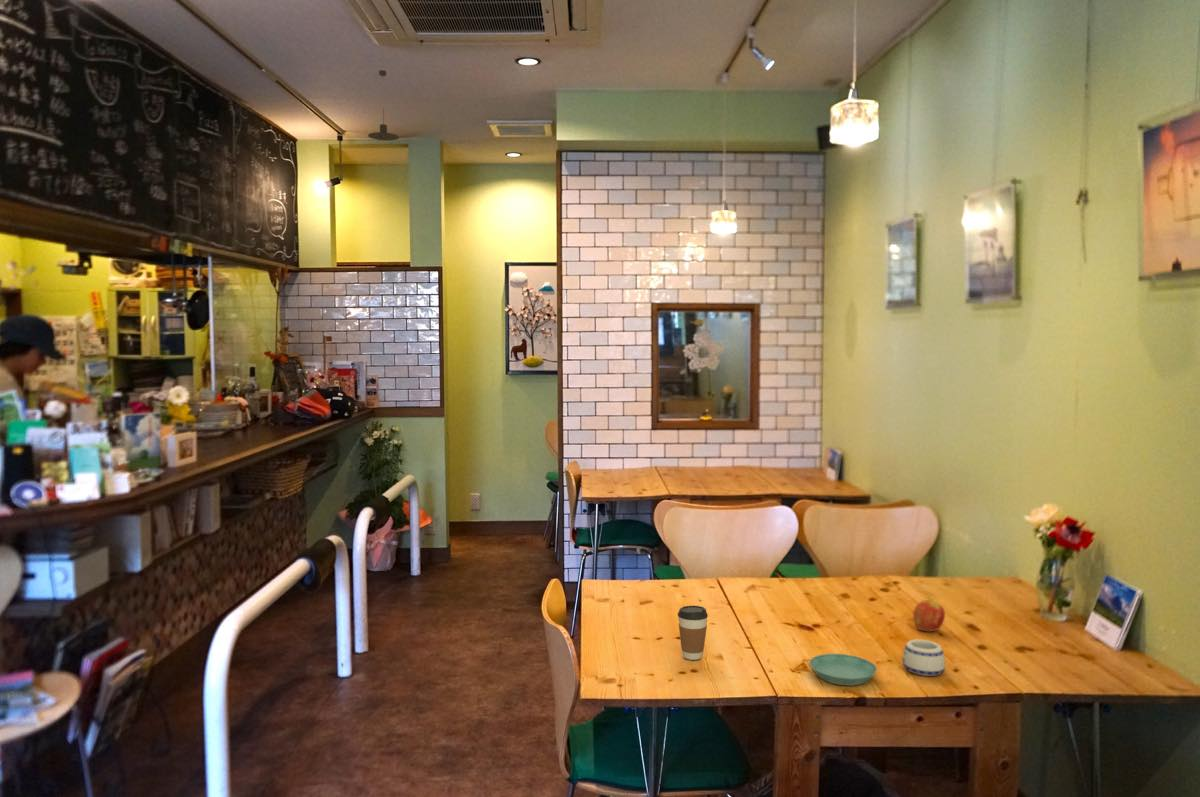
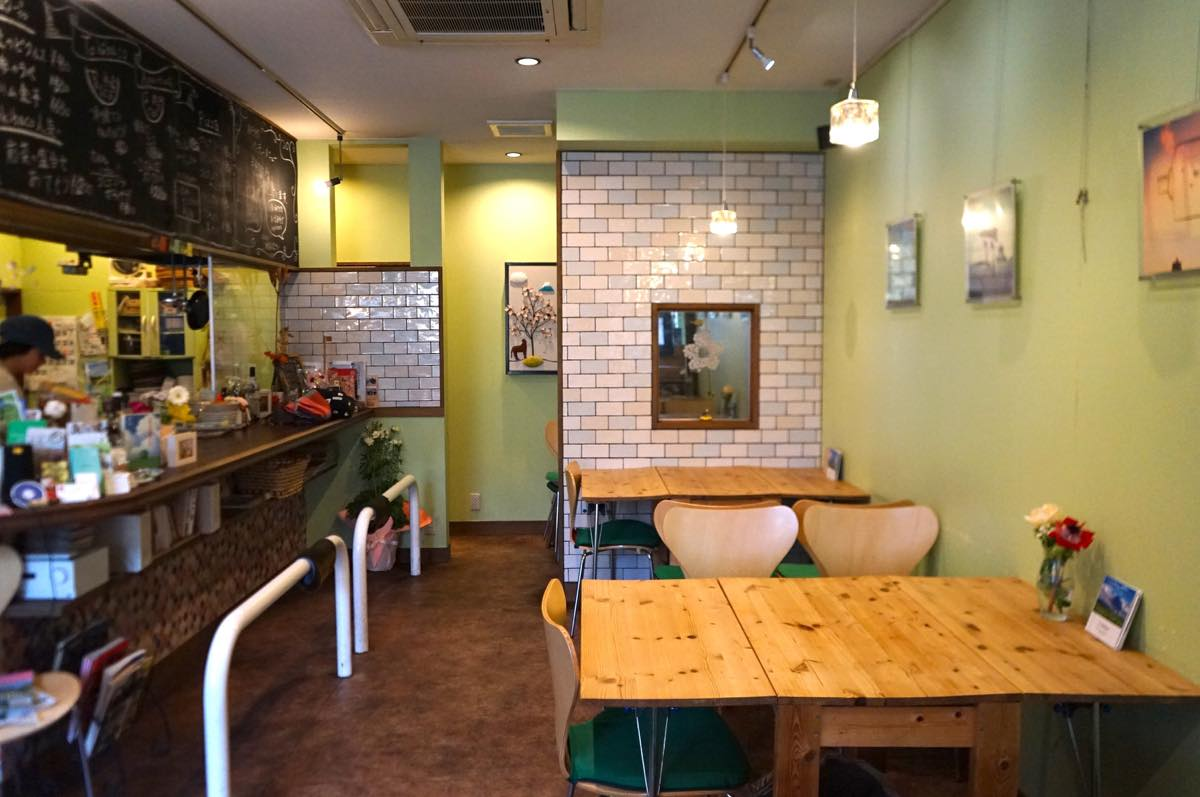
- fruit (928, 615)
- mug (921, 655)
- saucer (842, 670)
- coffee cup (692, 632)
- pendant light (383, 110)
